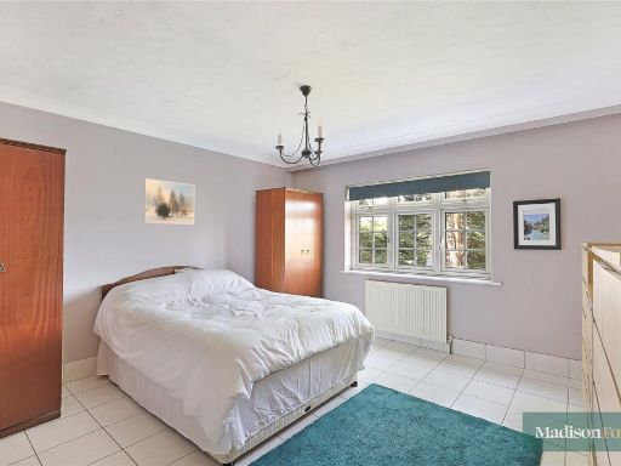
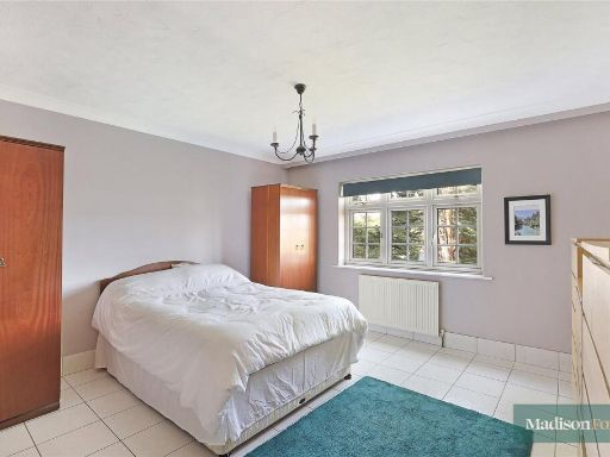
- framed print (170, 203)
